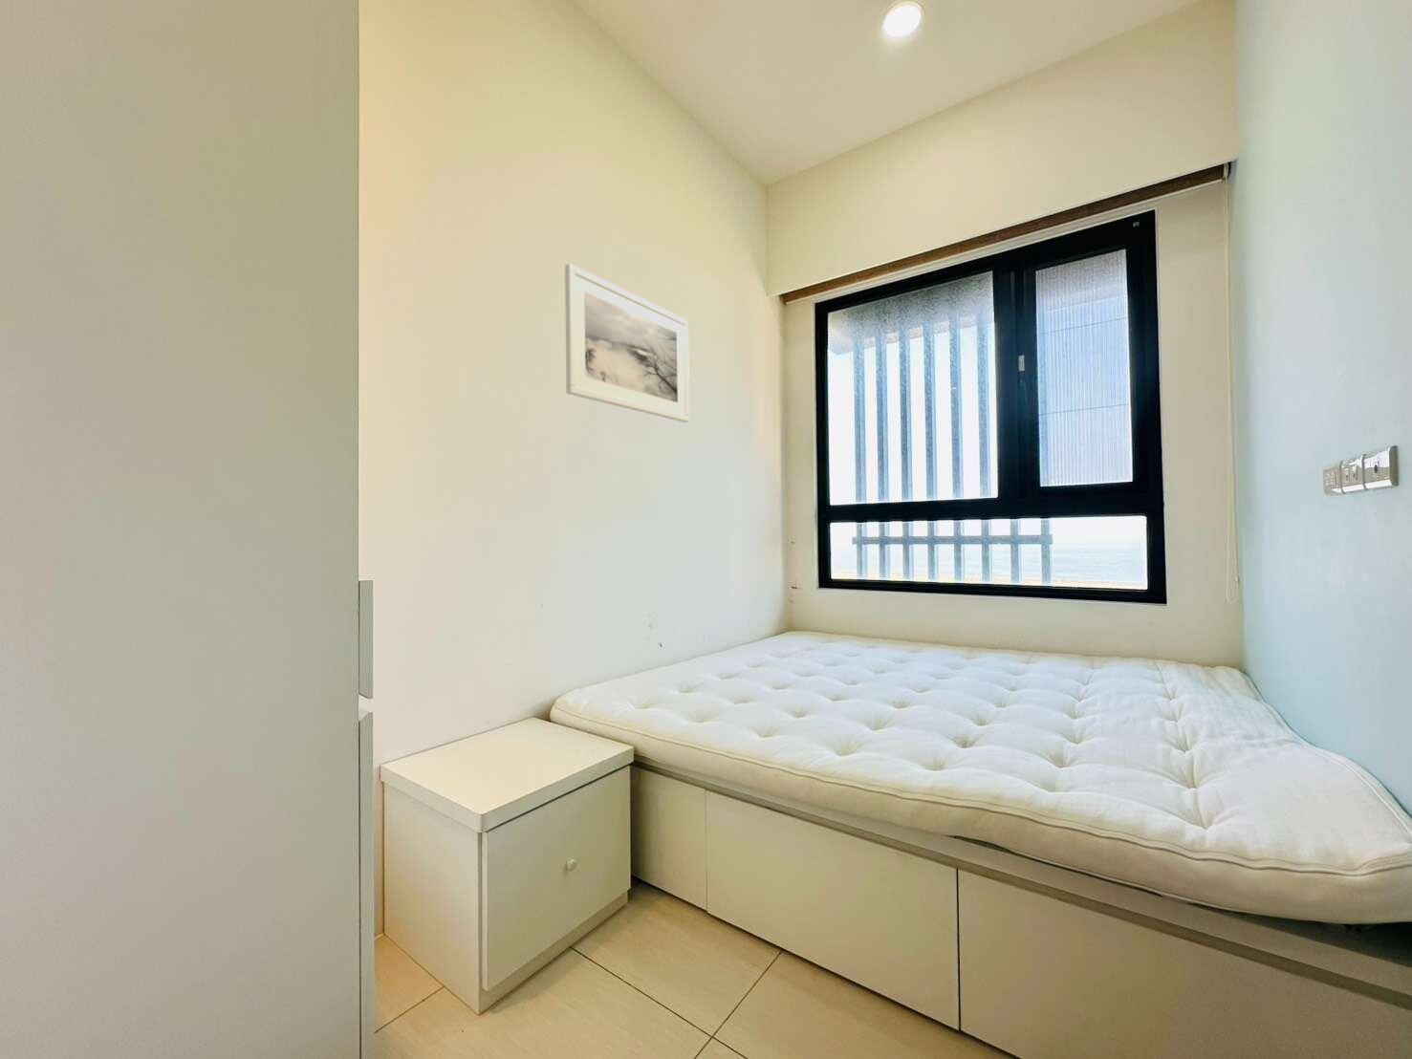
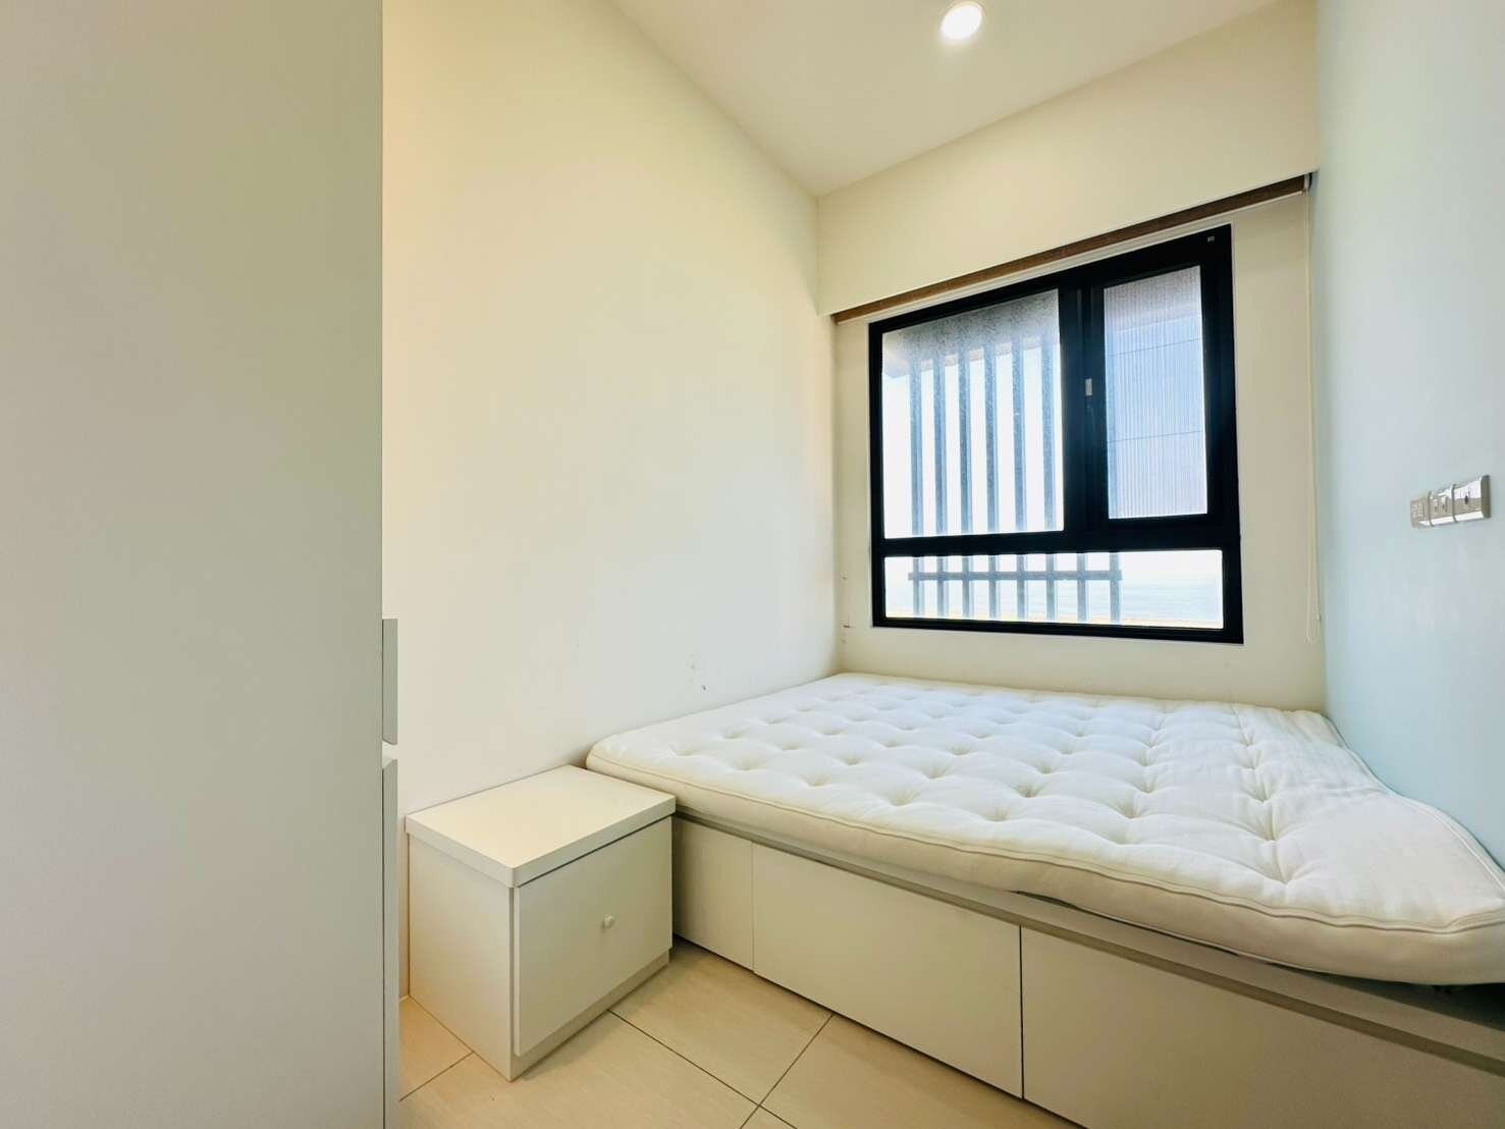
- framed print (634, 352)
